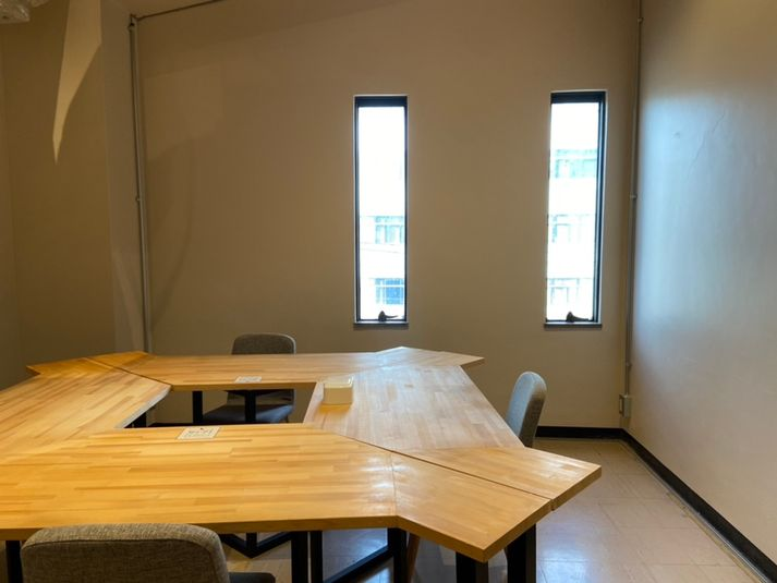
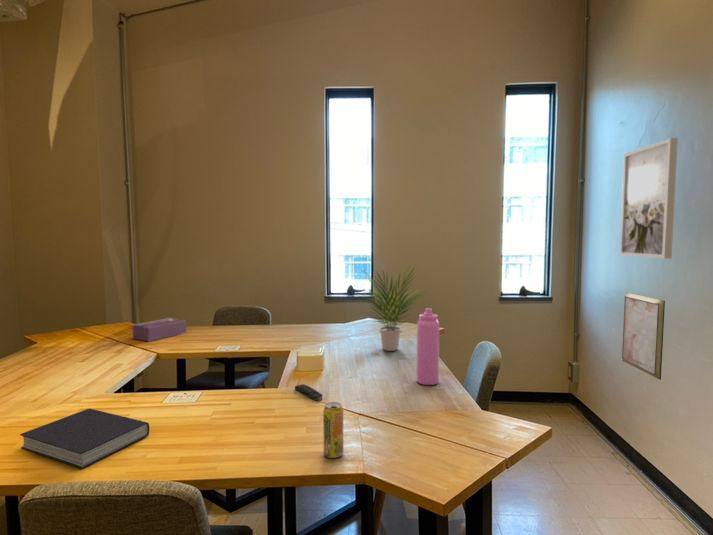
+ remote control (309, 391)
+ water bottle (427, 345)
+ book (87, 434)
+ wall art (645, 202)
+ tissue box (160, 329)
+ potted plant (390, 308)
+ beverage can (333, 428)
+ wall art (640, 333)
